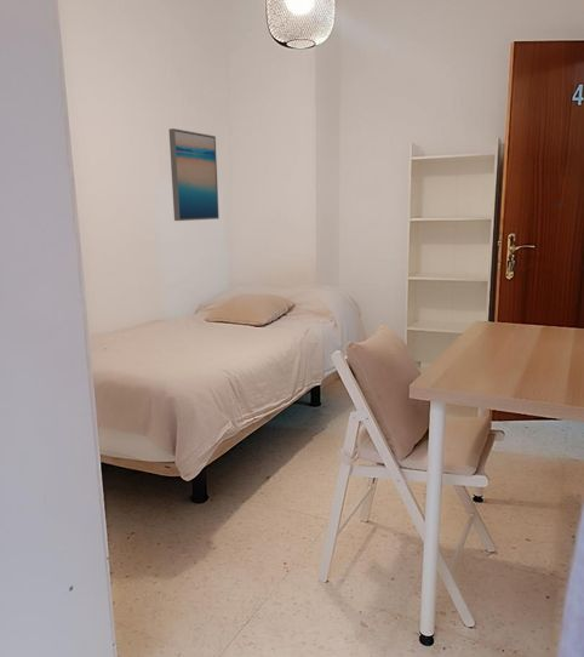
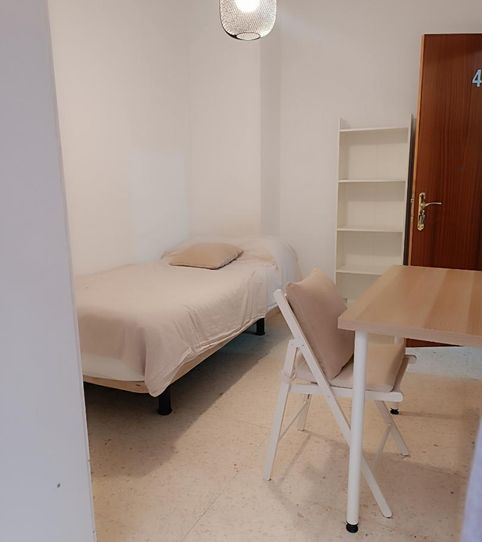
- wall art (195, 177)
